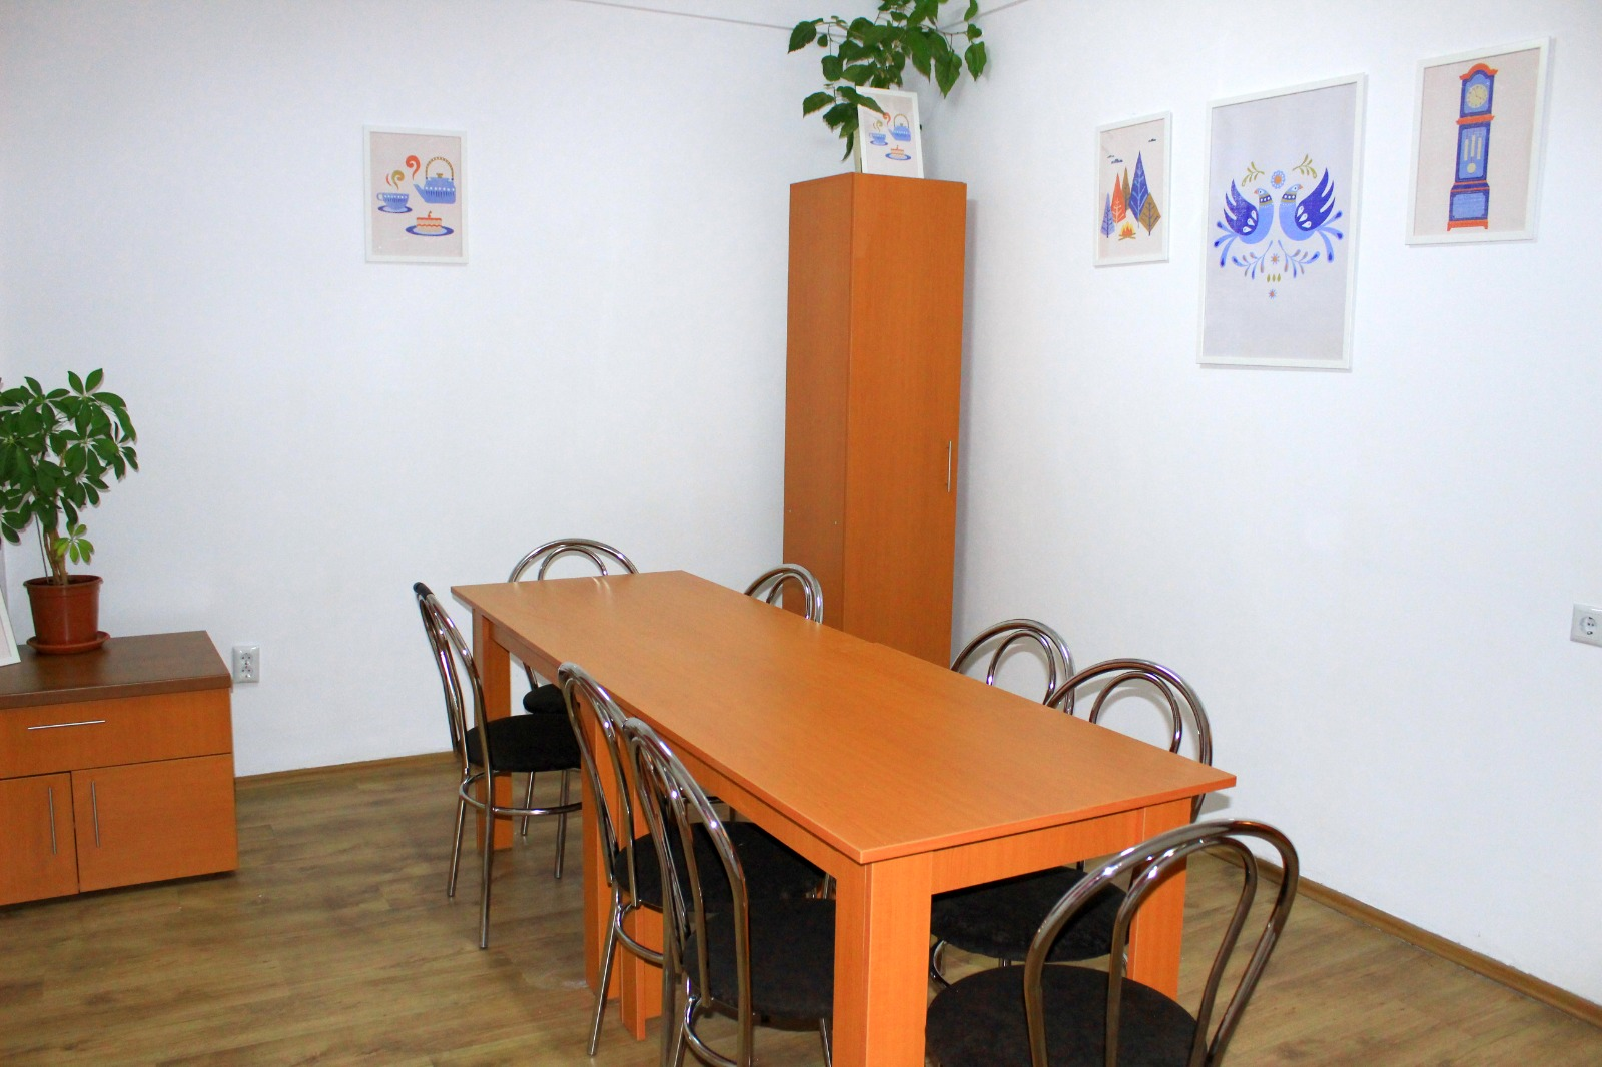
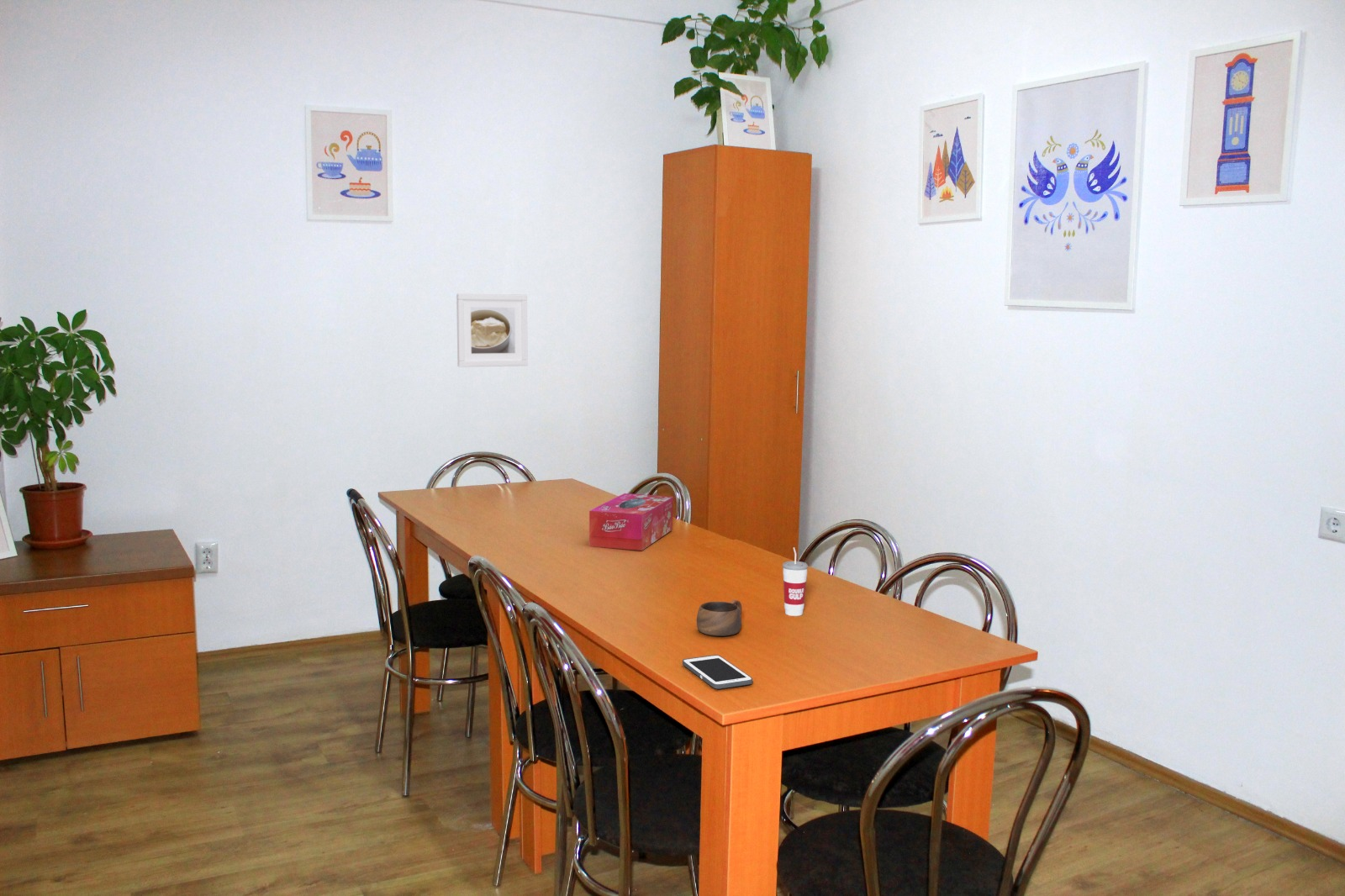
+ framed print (493, 330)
+ cup (724, 617)
+ cell phone (716, 671)
+ tissue box (632, 520)
+ cup (794, 580)
